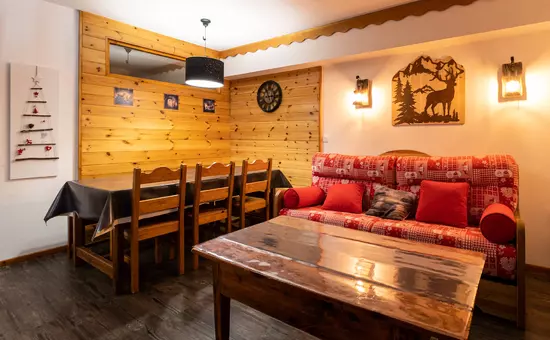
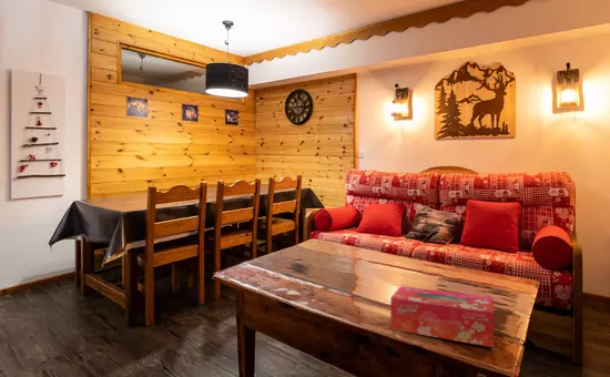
+ tissue box (441, 313)
